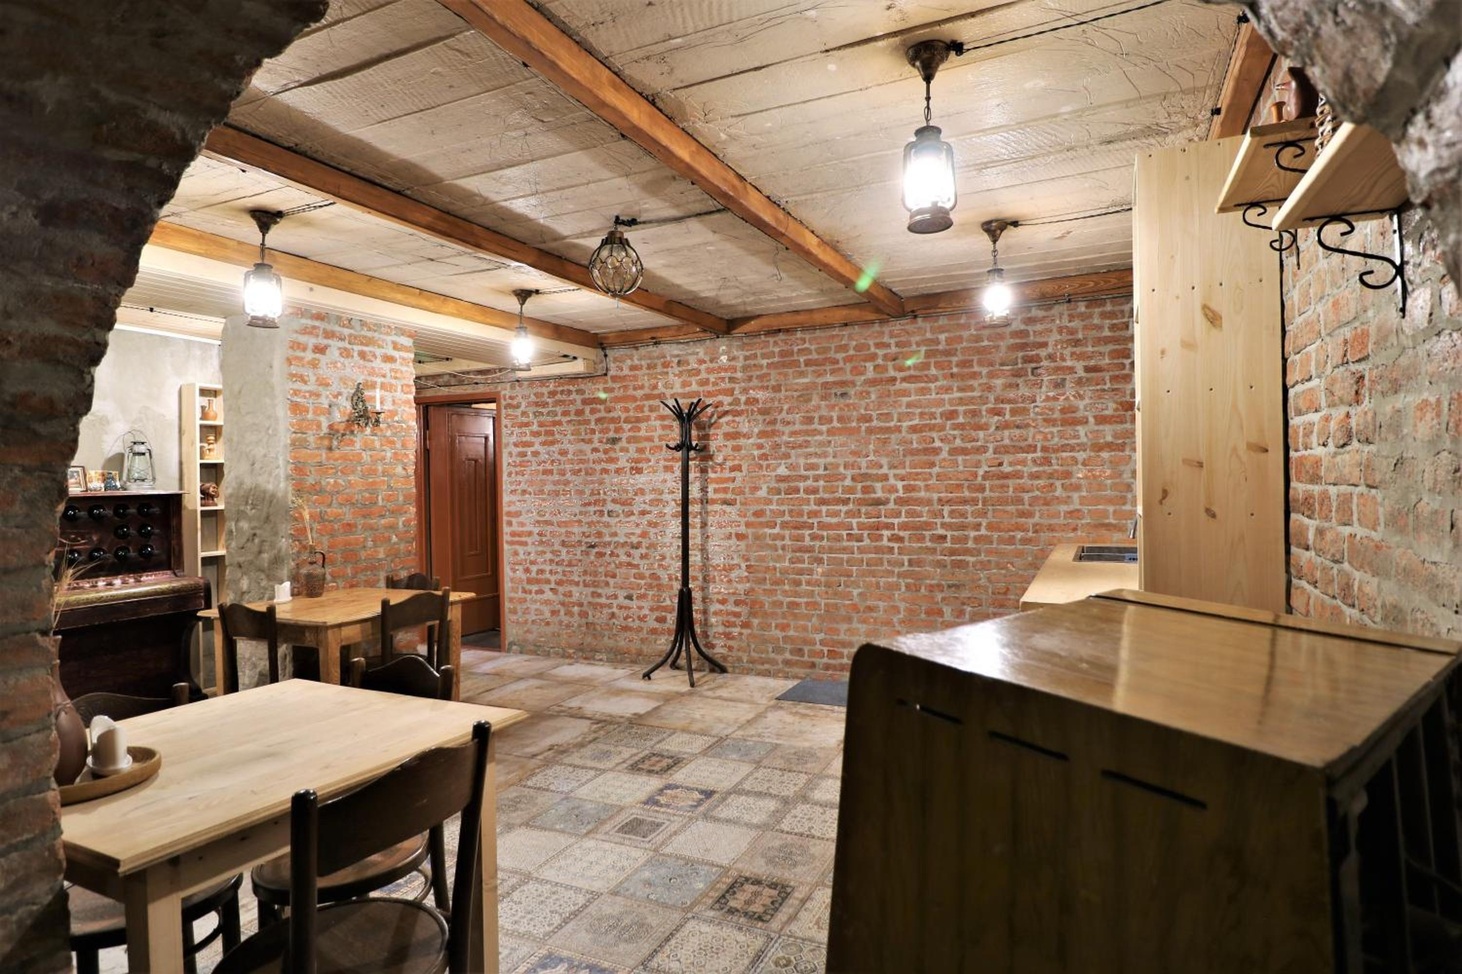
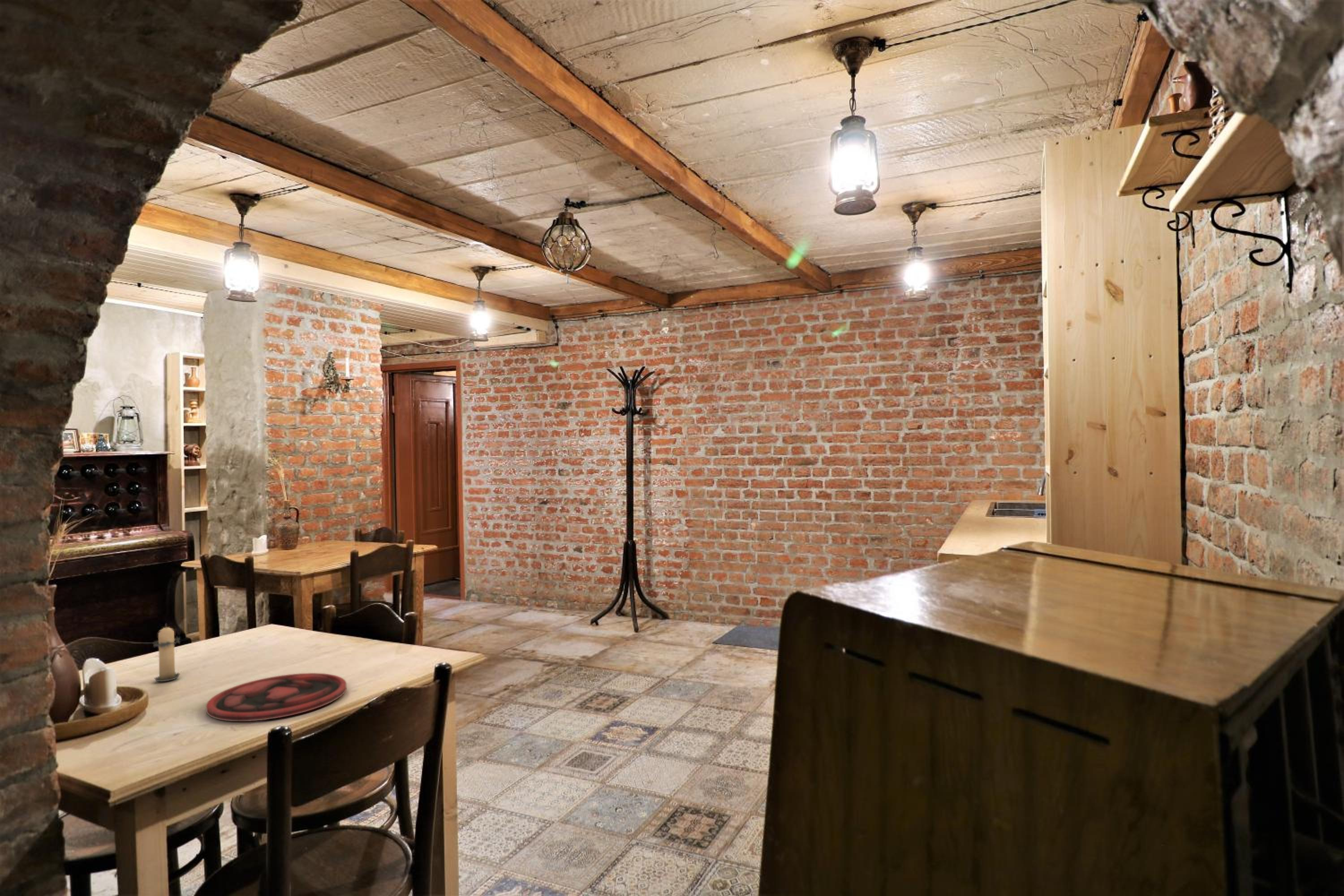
+ plate (279, 694)
+ candle (167, 651)
